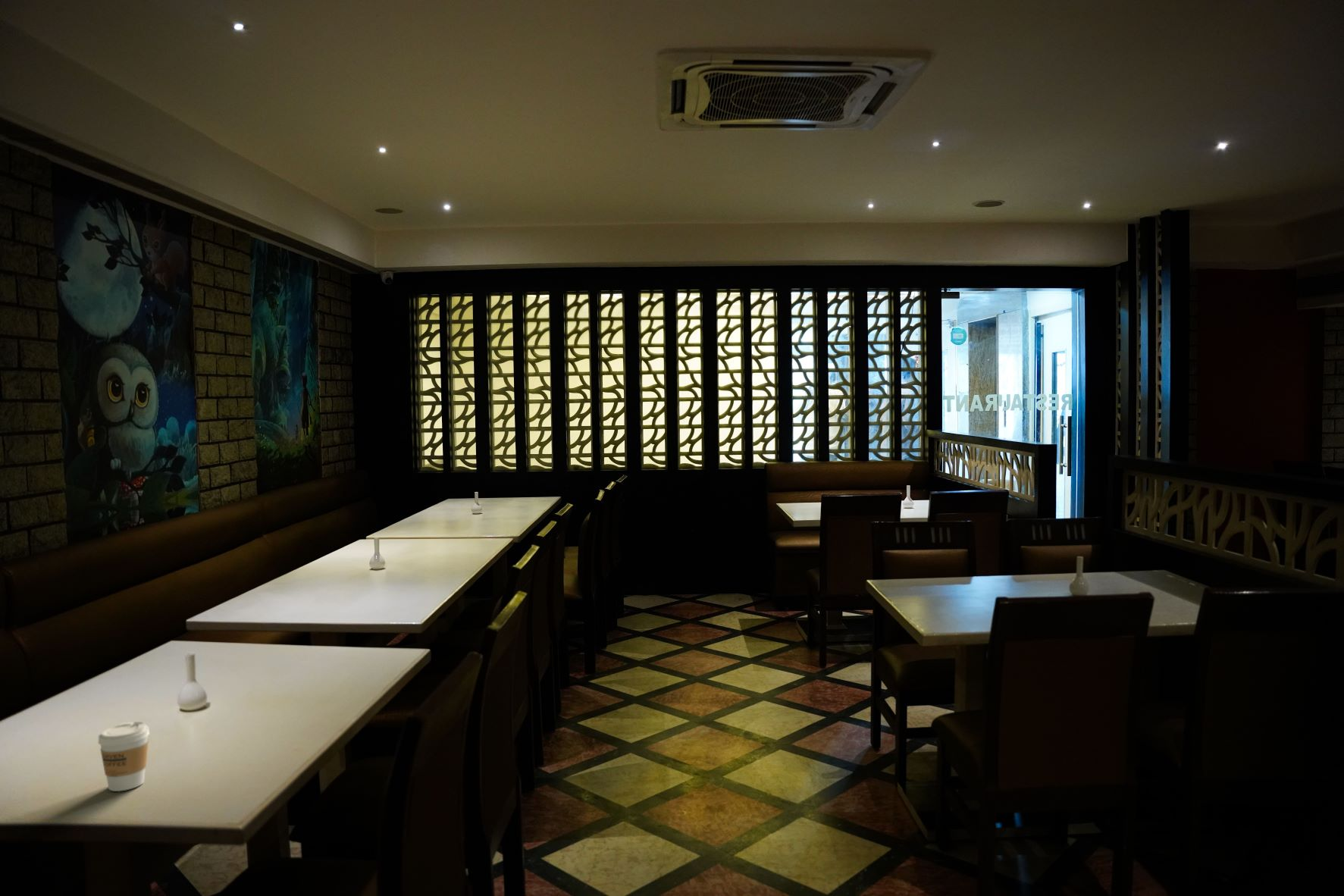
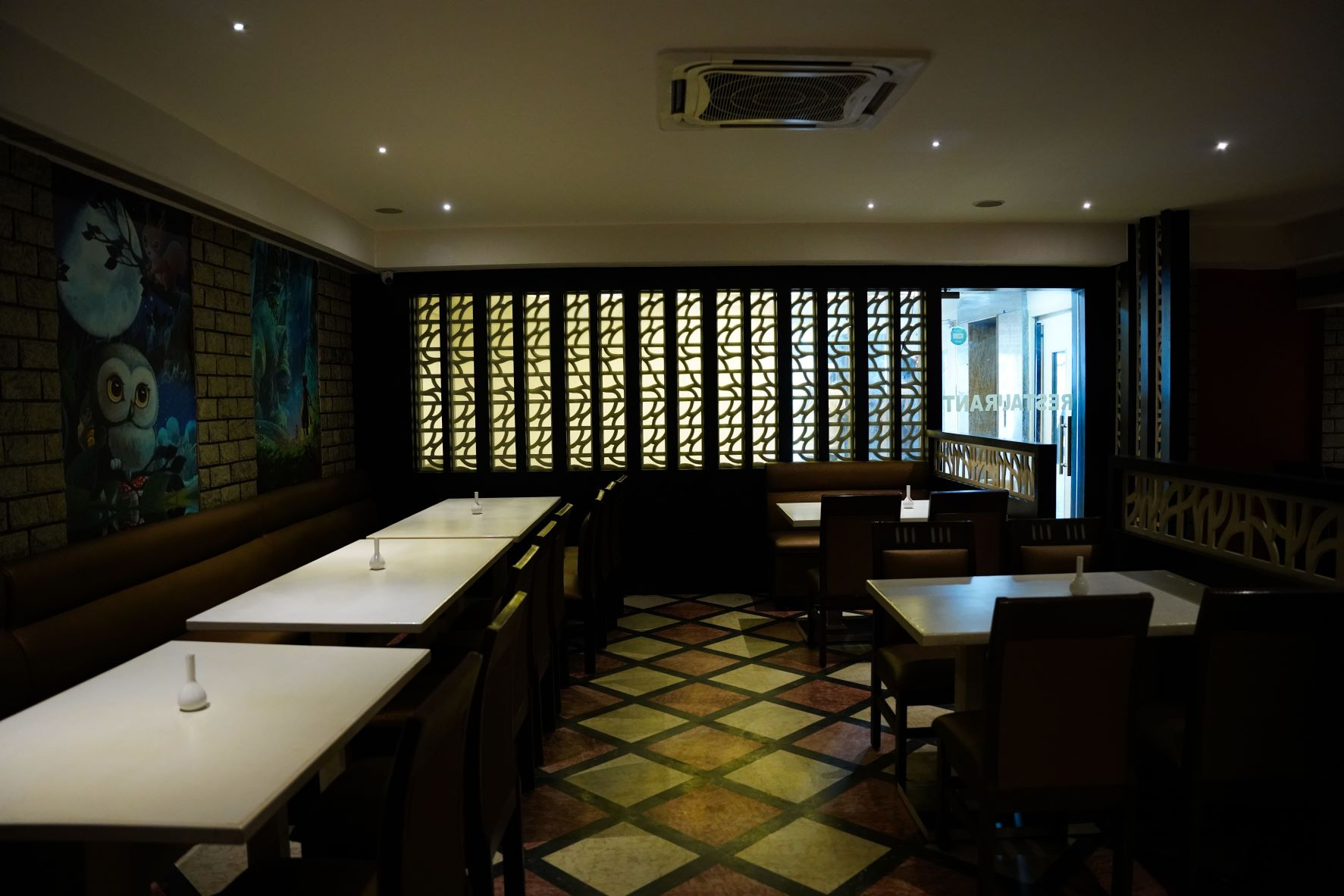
- coffee cup (124, 756)
